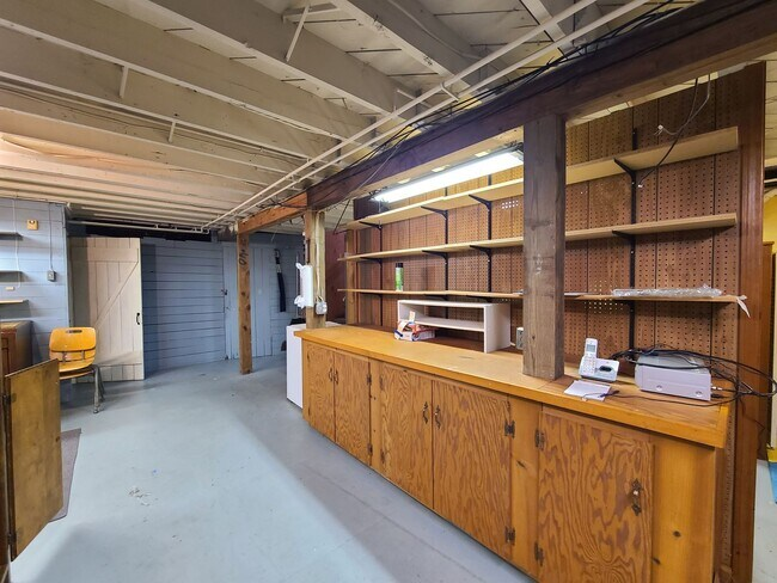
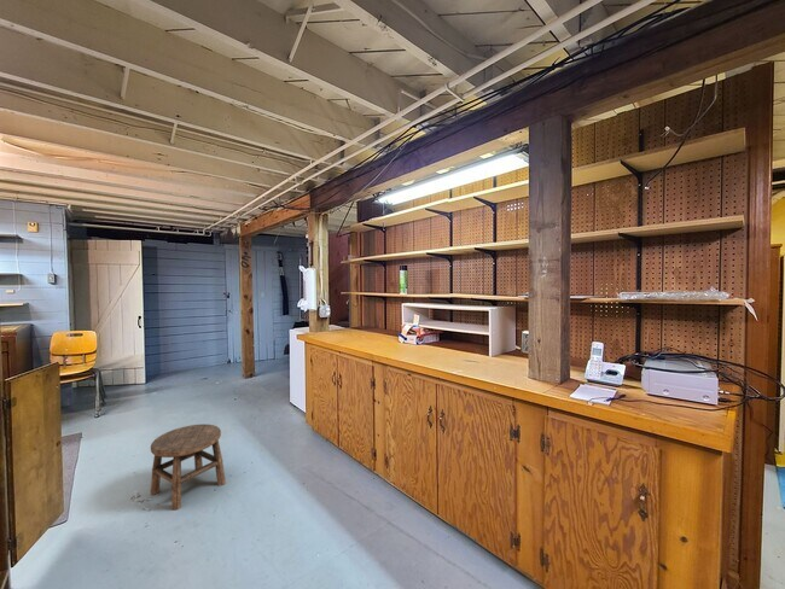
+ stool (185, 459)
